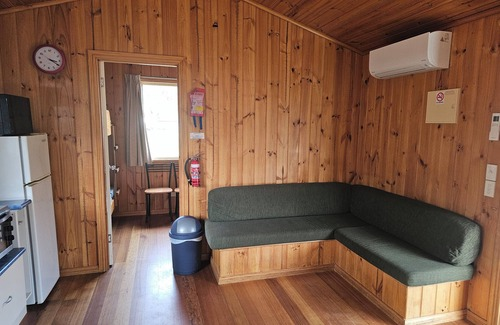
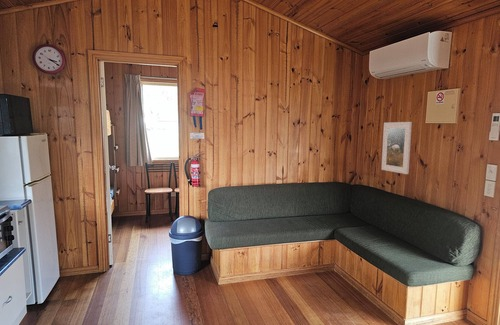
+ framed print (395, 147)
